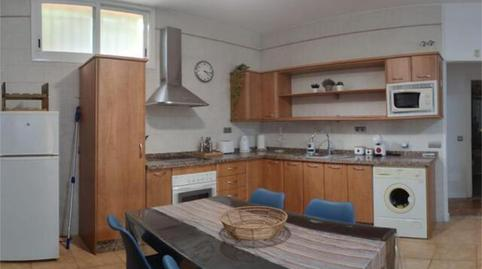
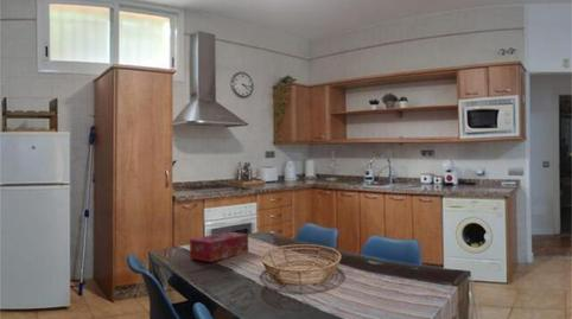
+ tissue box (220, 245)
